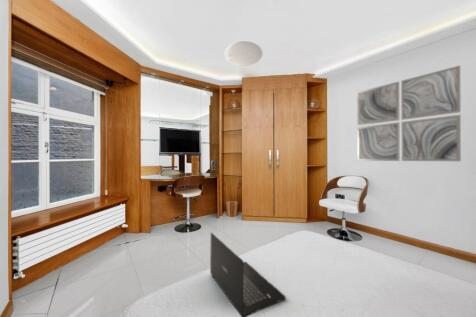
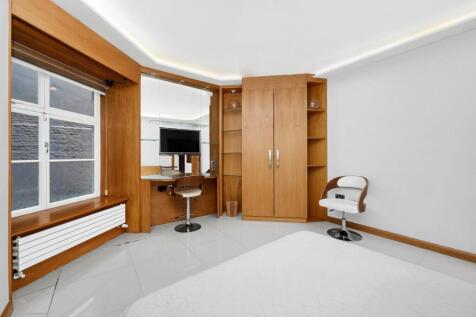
- ceiling light (243, 54)
- wall art (398, 122)
- laptop (244, 262)
